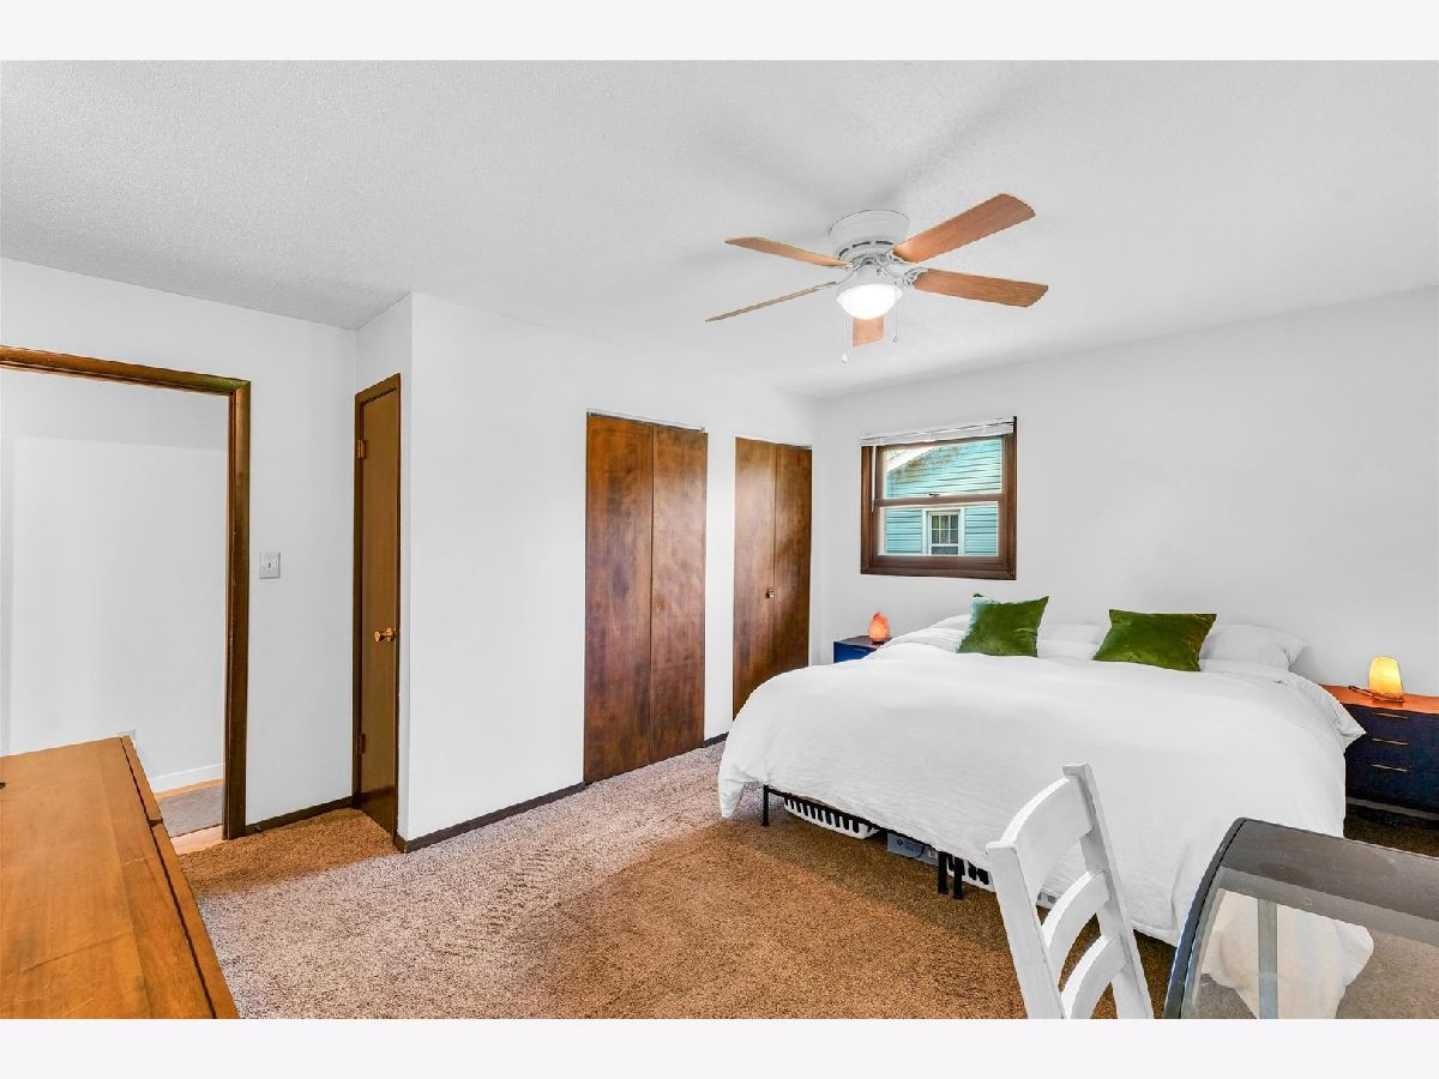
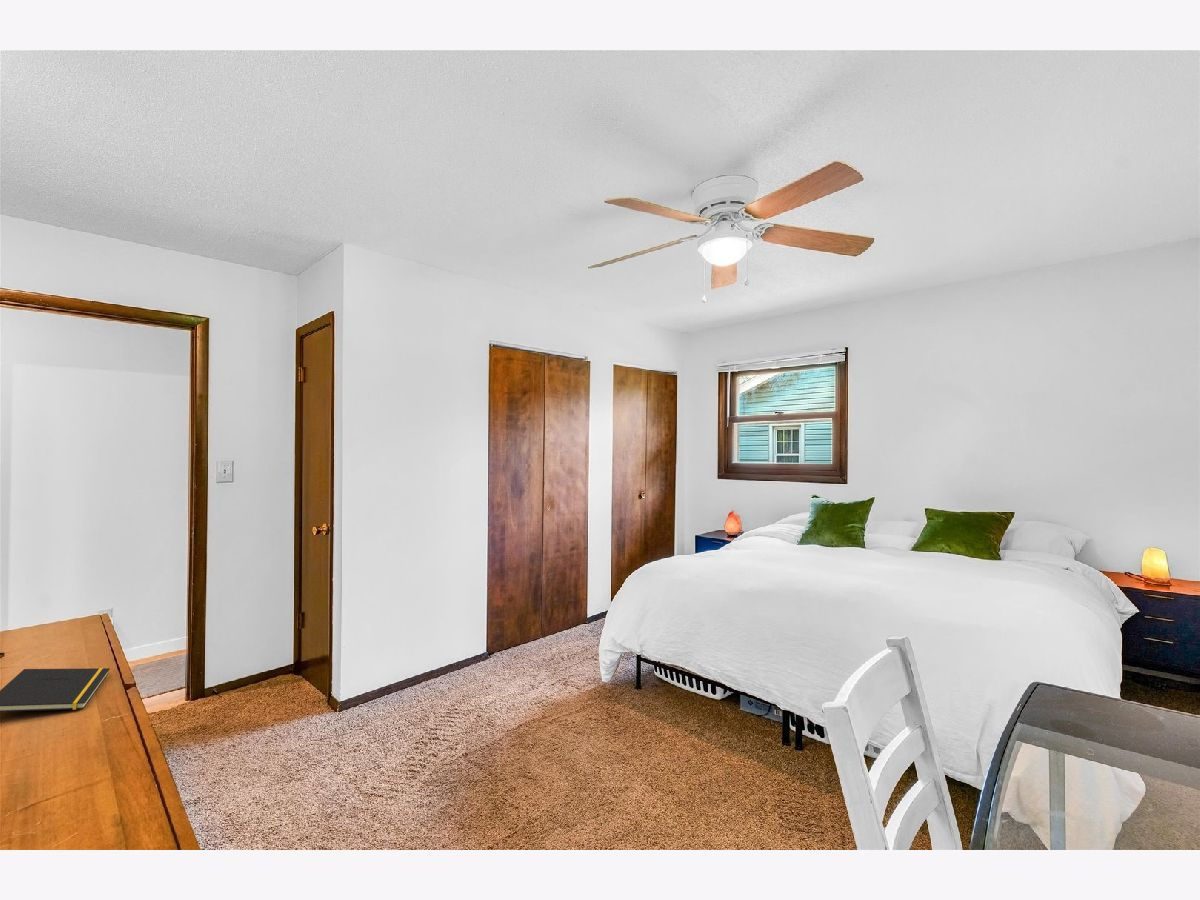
+ notepad (52, 688)
